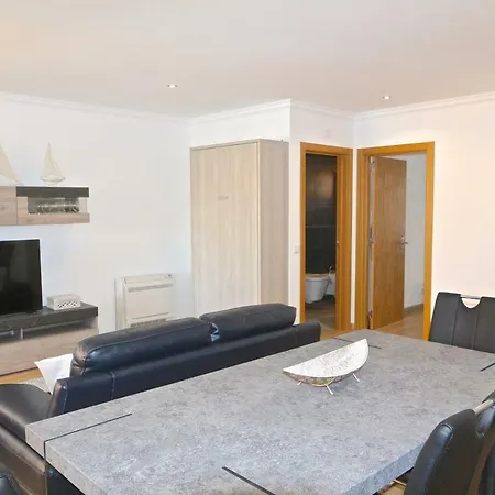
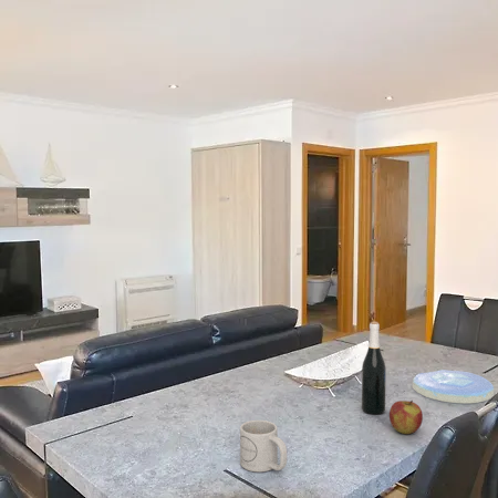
+ plate (452, 383)
+ wine bottle (373, 366)
+ apple (405, 415)
+ mug (264, 447)
